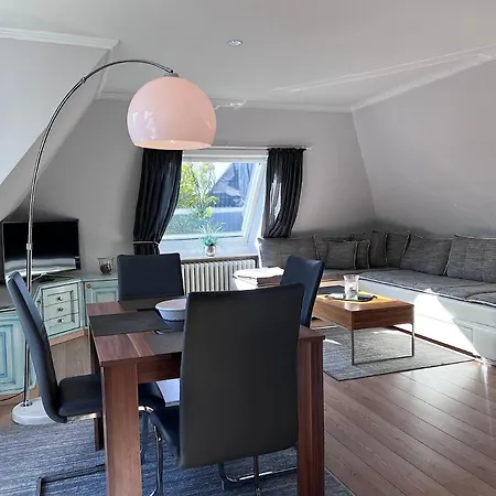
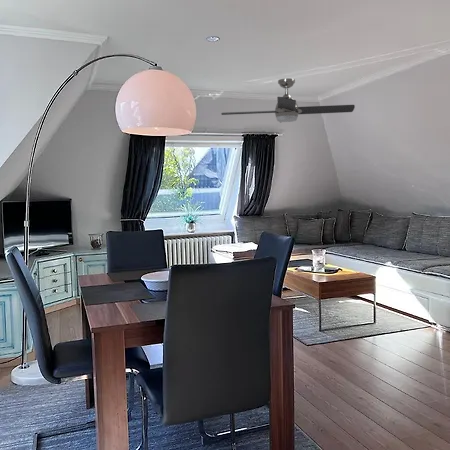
+ electric fan (286, 100)
